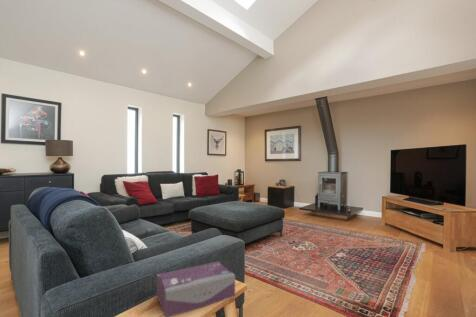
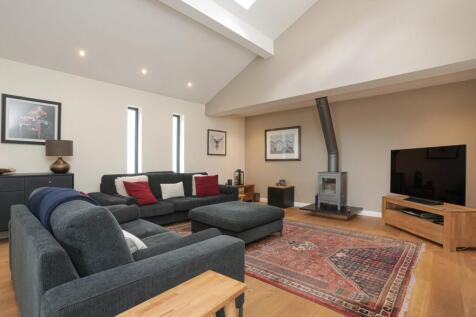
- tissue box (195, 284)
